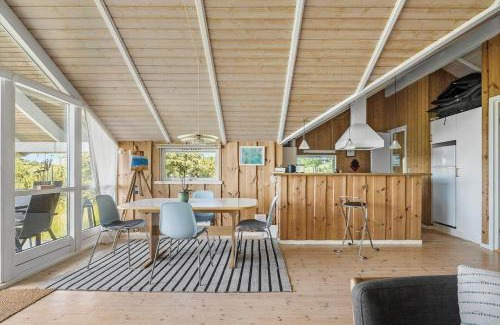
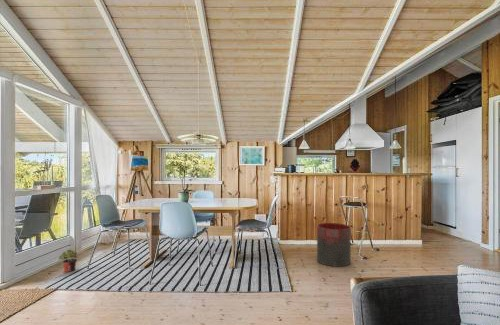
+ trash can (333, 243)
+ potted plant (68, 260)
